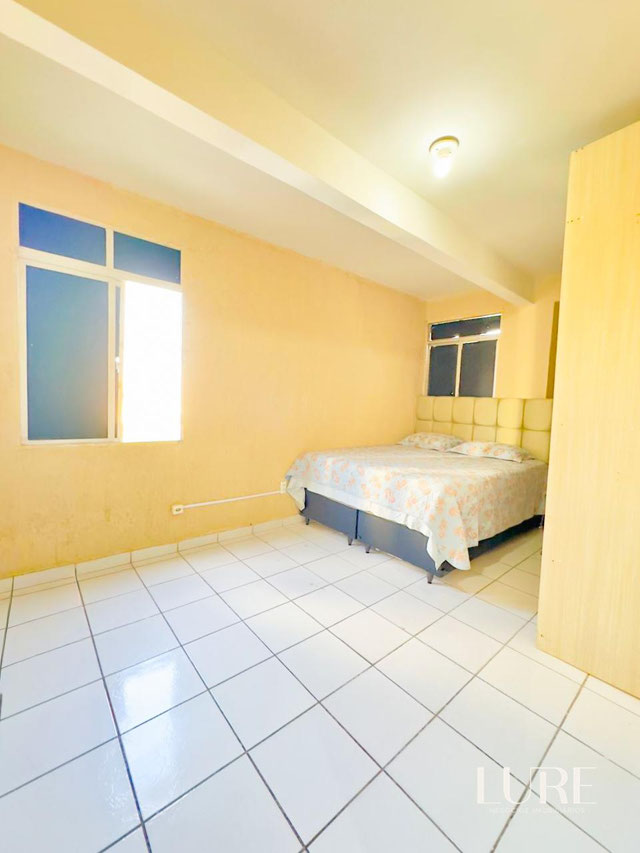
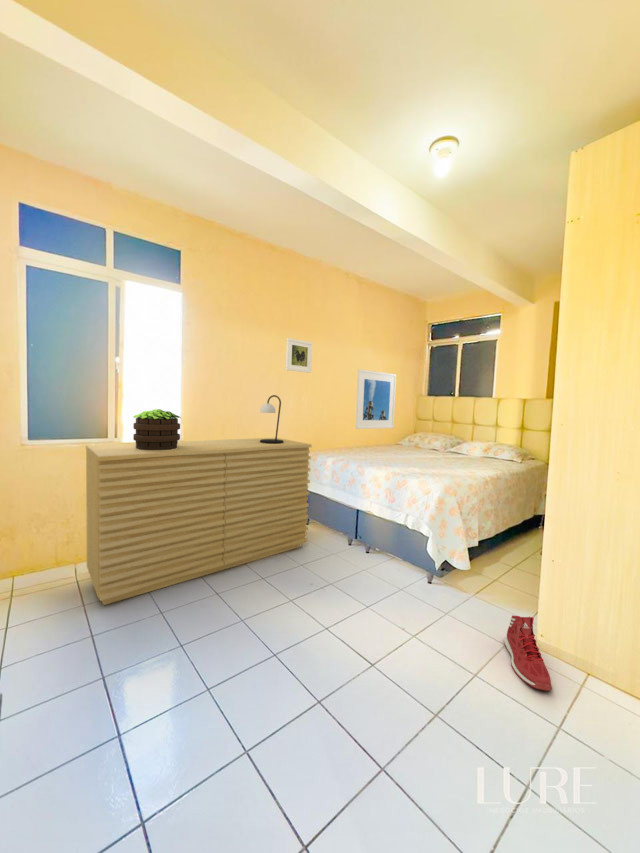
+ sneaker (527, 644)
+ table lamp (277, 420)
+ potted plant (157, 428)
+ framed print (299, 356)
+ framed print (376, 400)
+ sideboard (209, 502)
